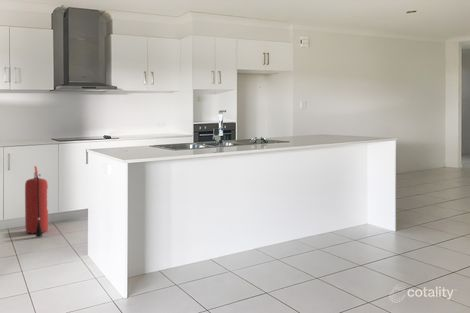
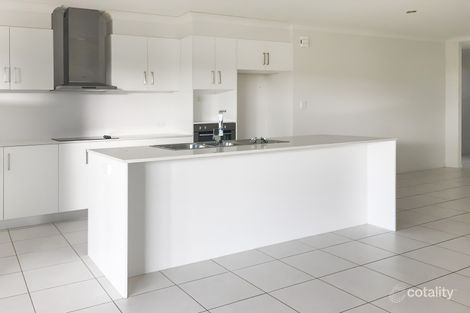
- fire extinguisher (37, 200)
